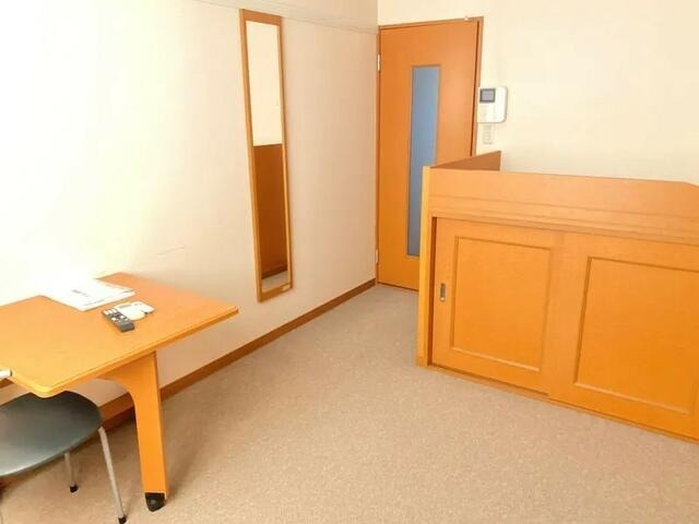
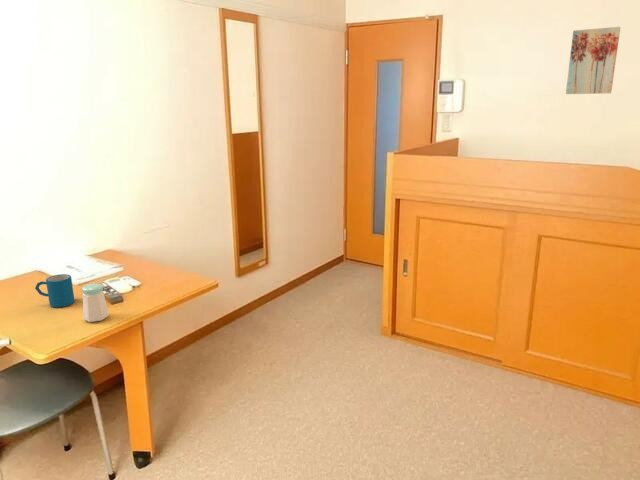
+ mug (54, 291)
+ salt shaker (94, 301)
+ wall art (592, 61)
